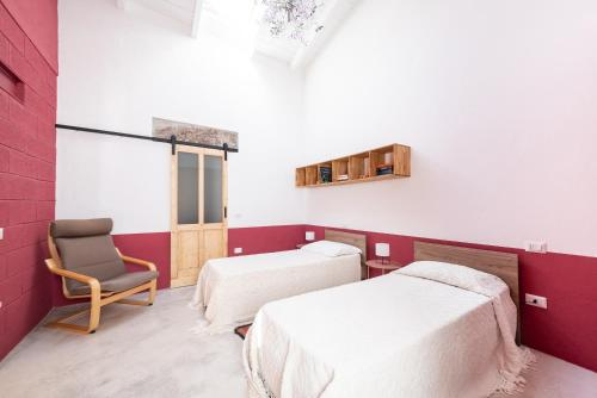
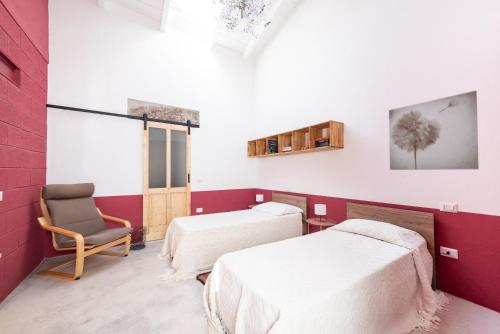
+ waste bin (137, 237)
+ wall art (427, 135)
